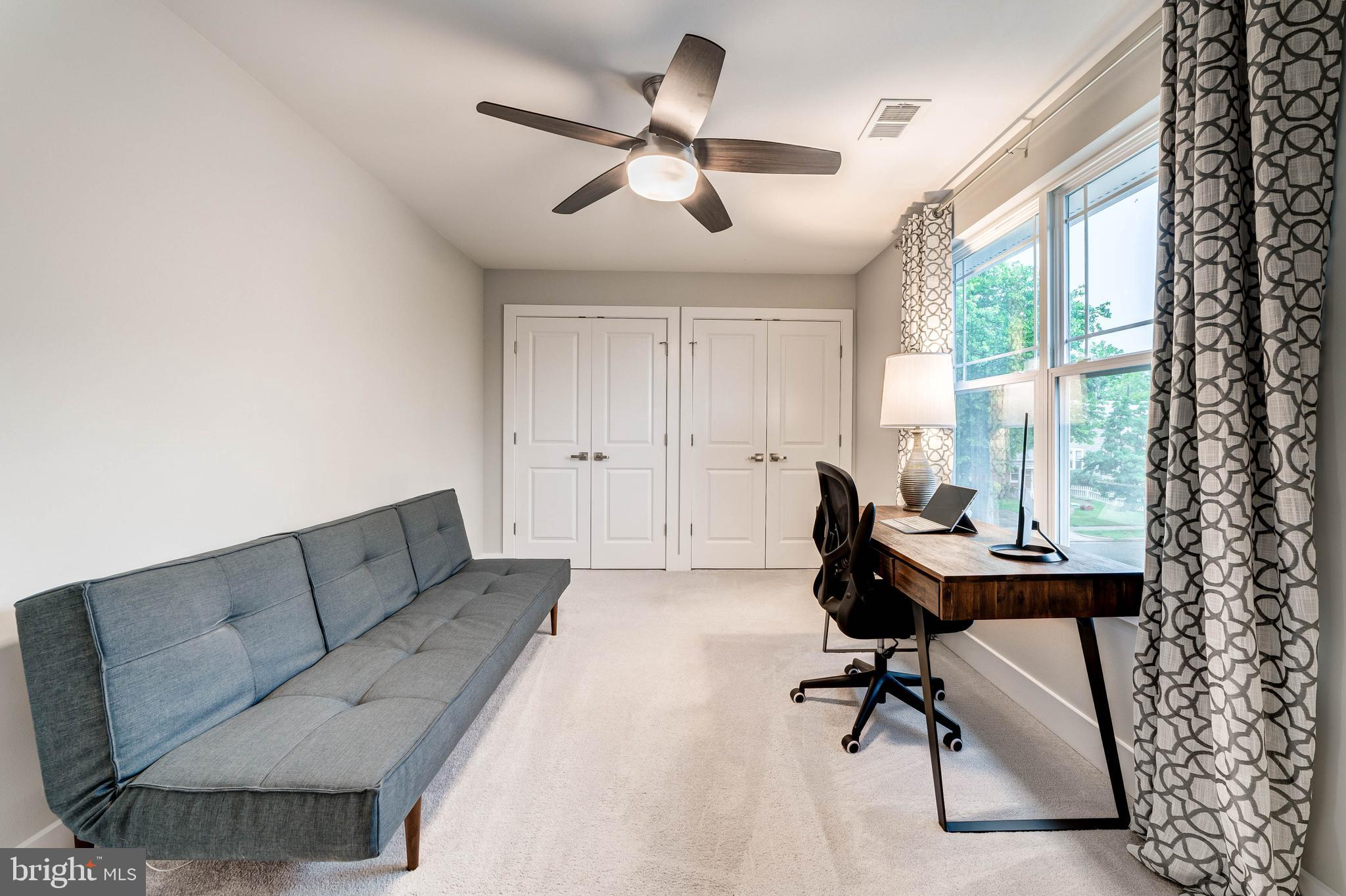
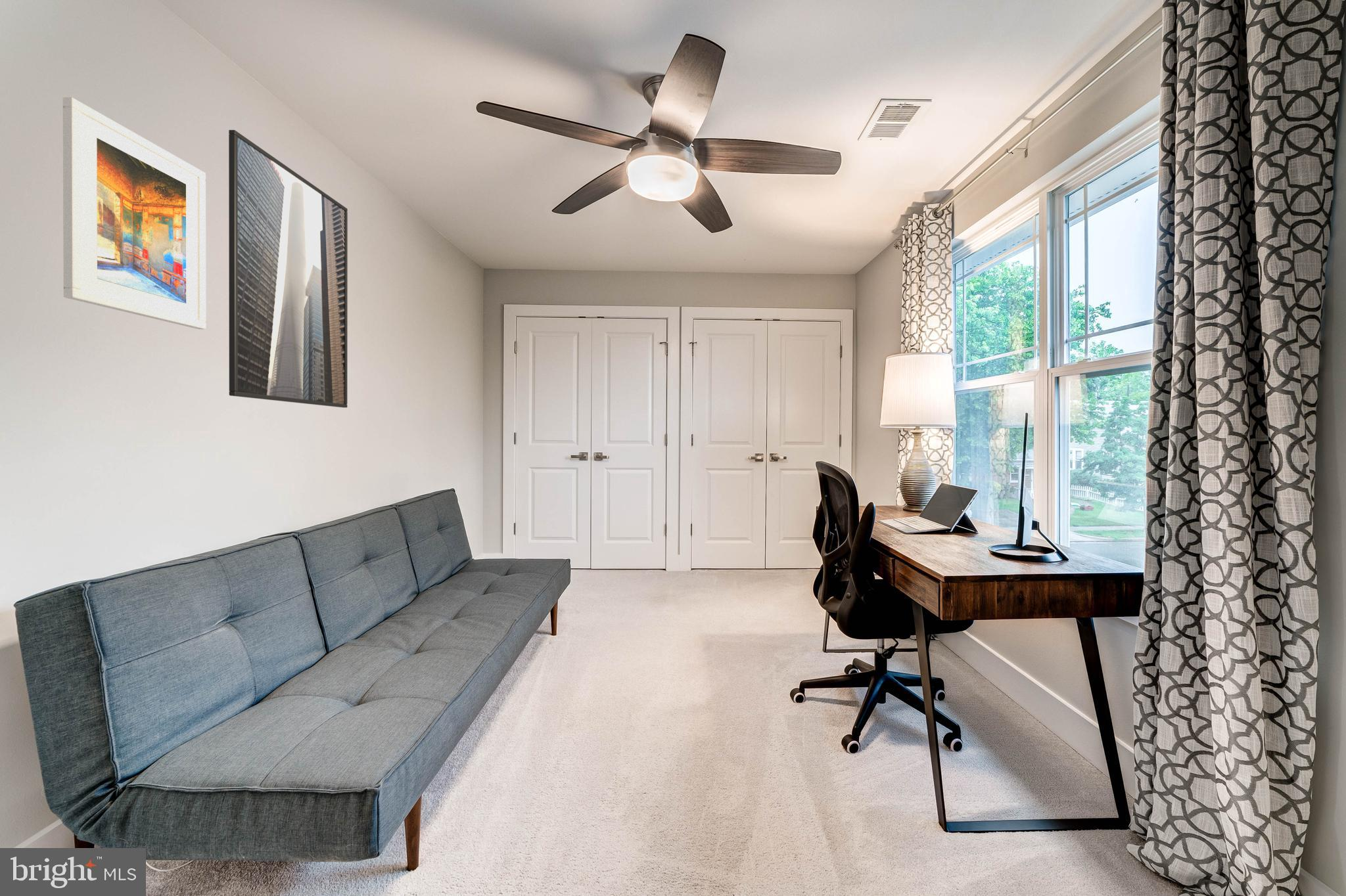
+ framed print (143, 227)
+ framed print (296, 288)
